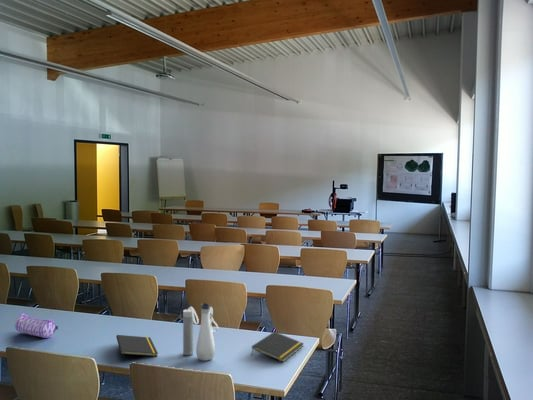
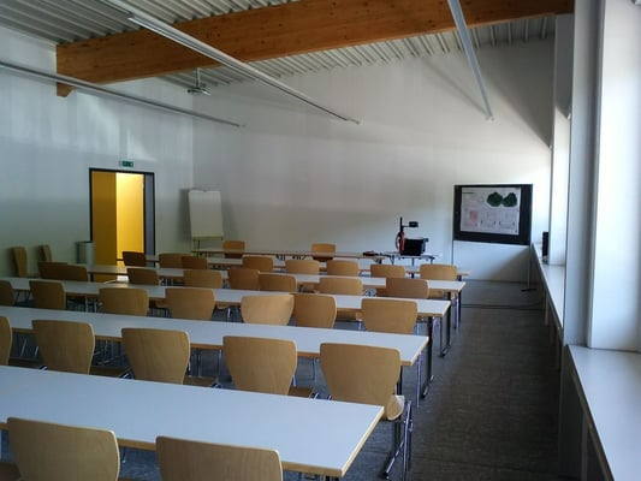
- water bottle (200, 330)
- notepad (136, 345)
- notepad (278, 345)
- pencil case (35, 325)
